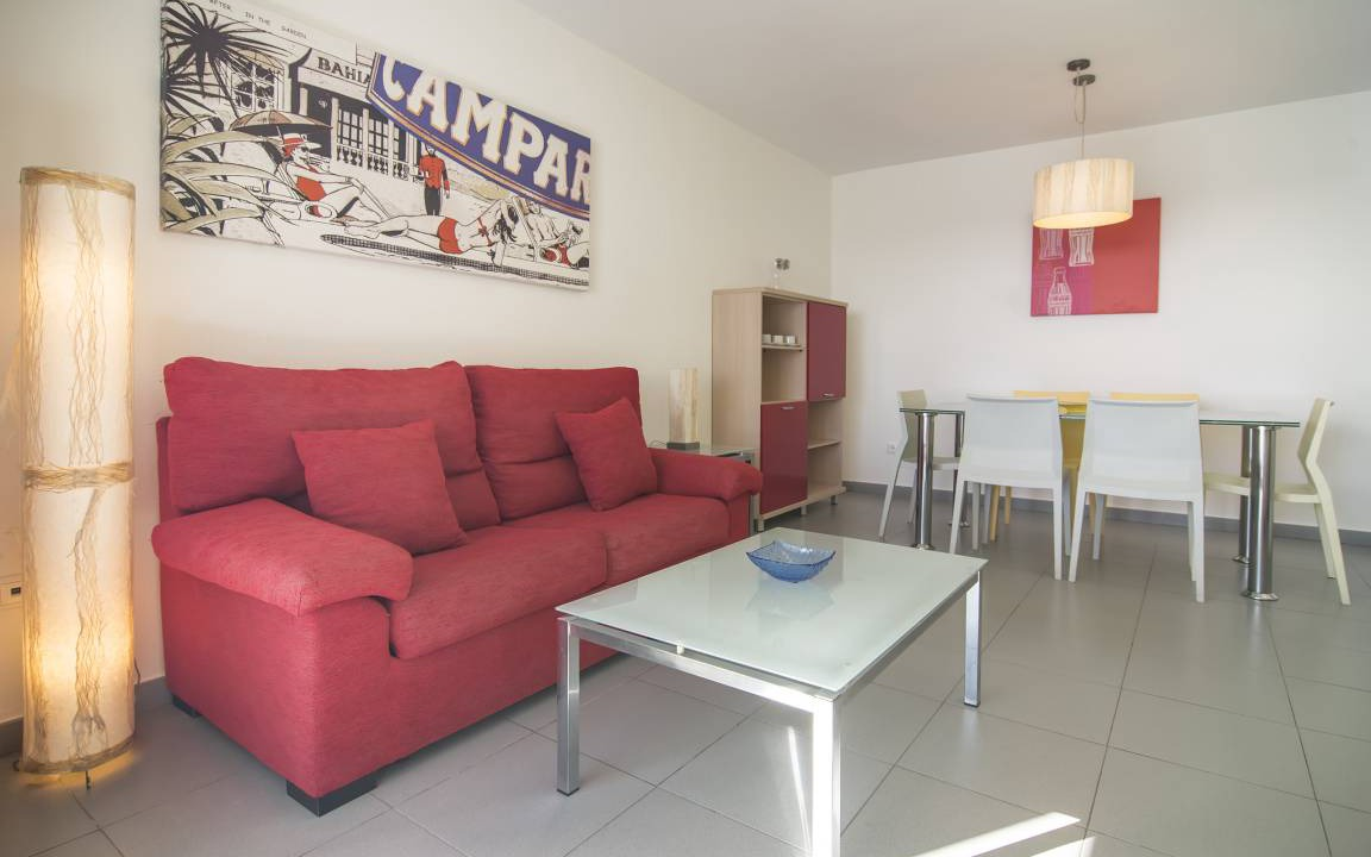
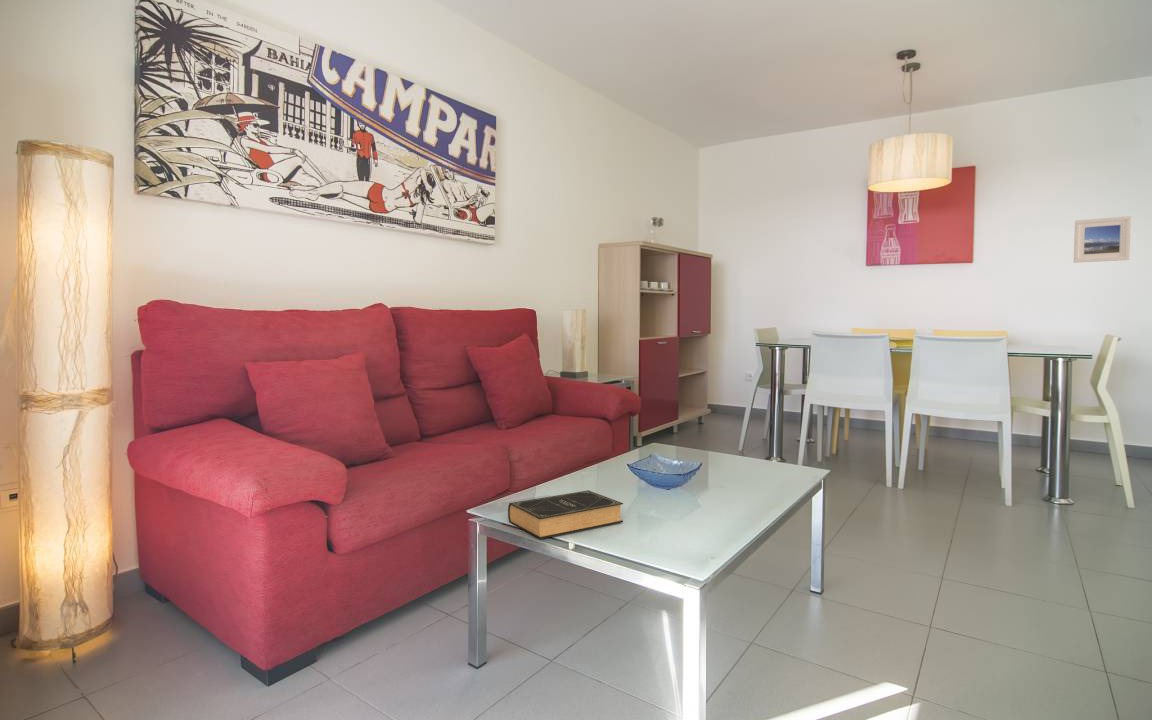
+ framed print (1101, 239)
+ book (565, 512)
